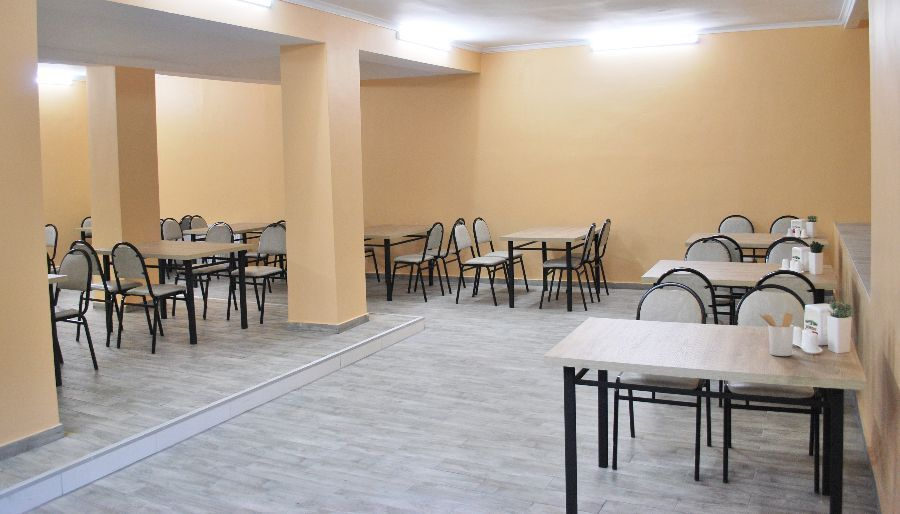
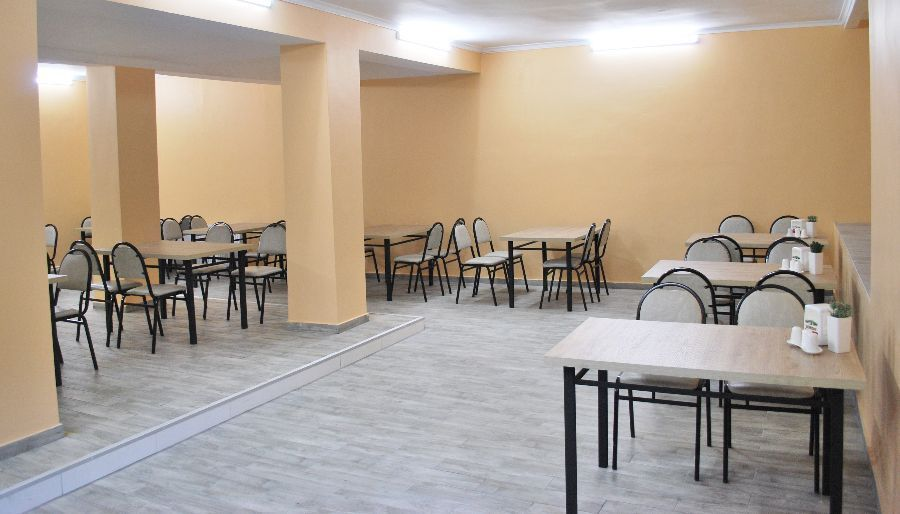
- utensil holder (775, 333)
